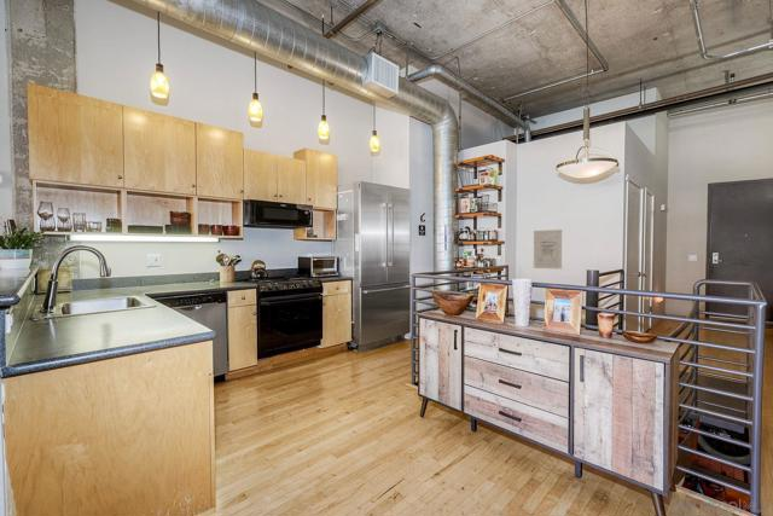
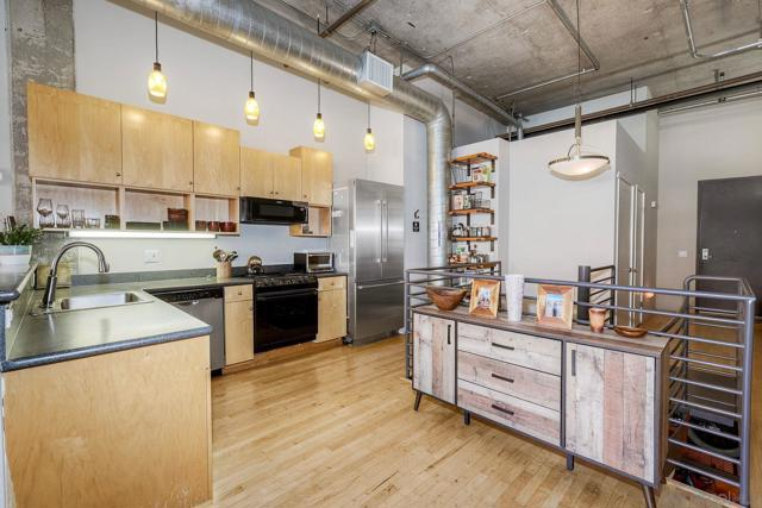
- wall art (547, 249)
